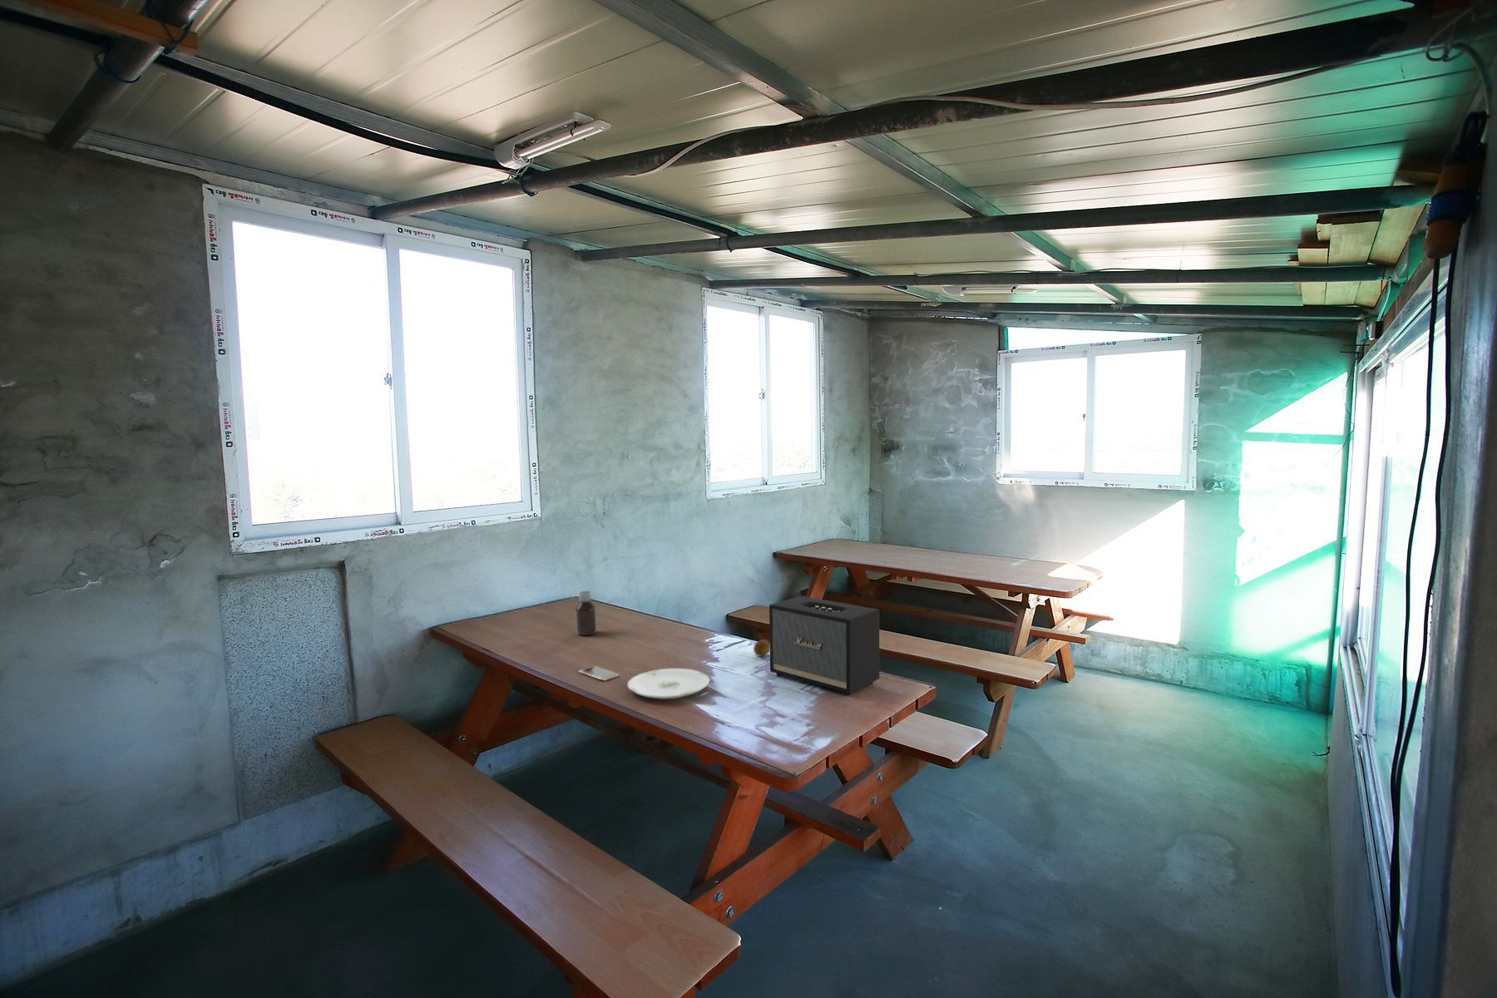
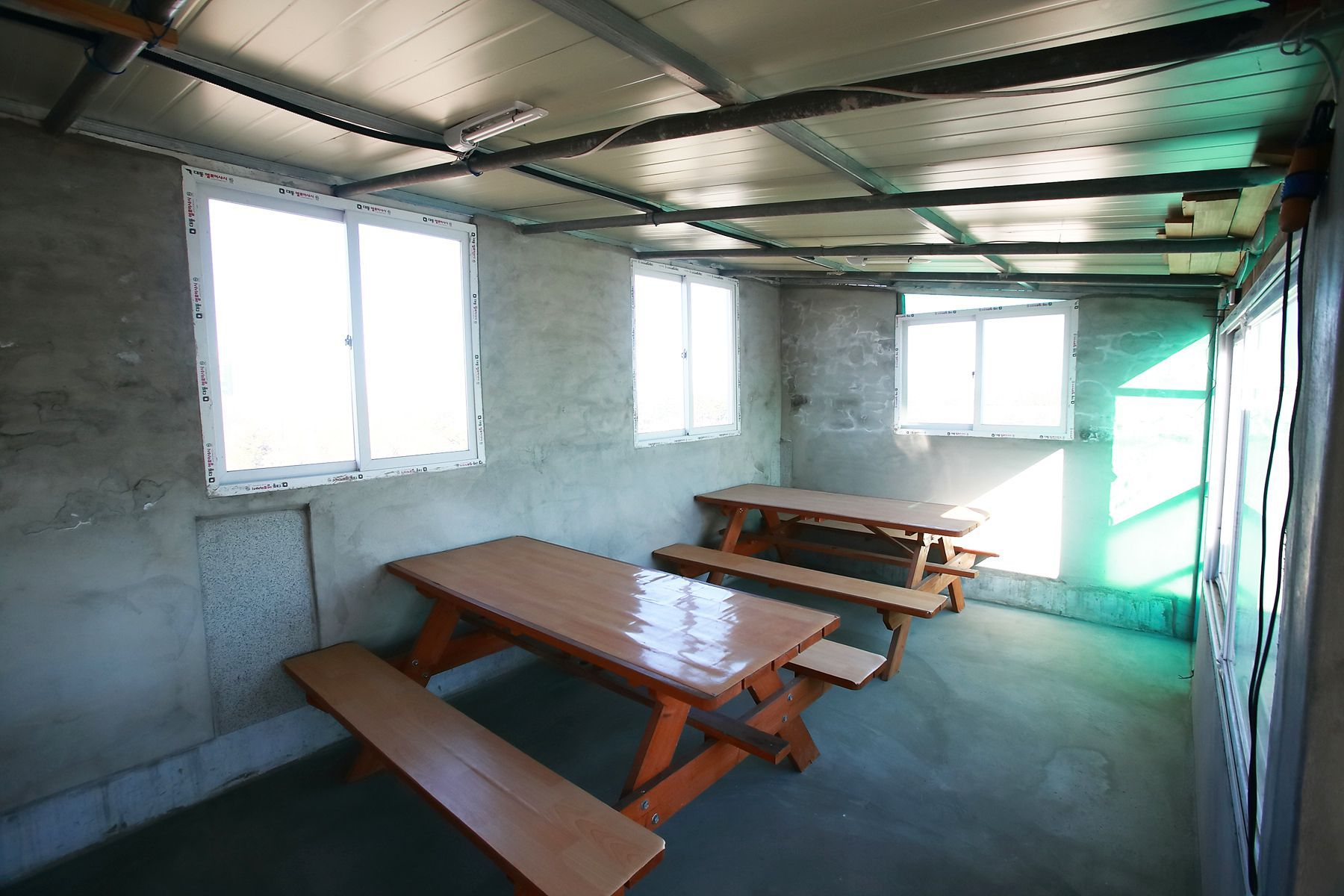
- speaker (823, 642)
- plate (668, 685)
- bottle (586, 613)
- smartphone (598, 673)
- fruit (762, 648)
